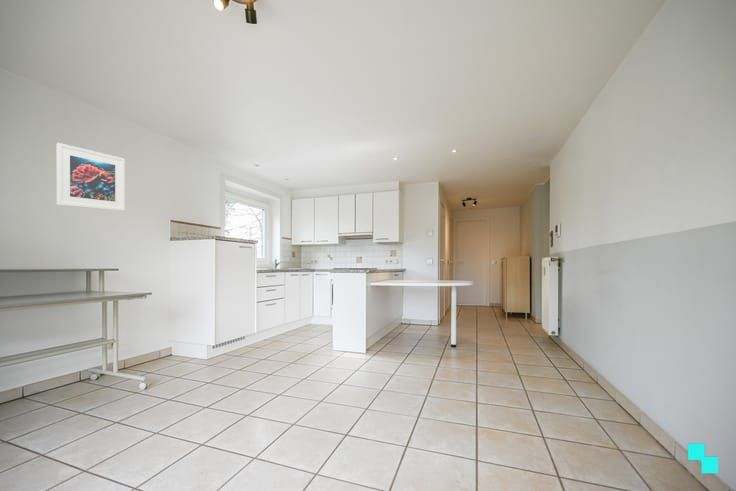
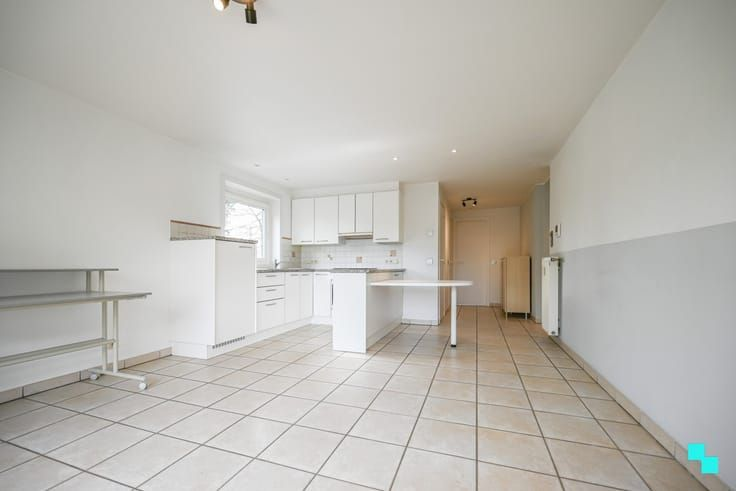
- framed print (93, 179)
